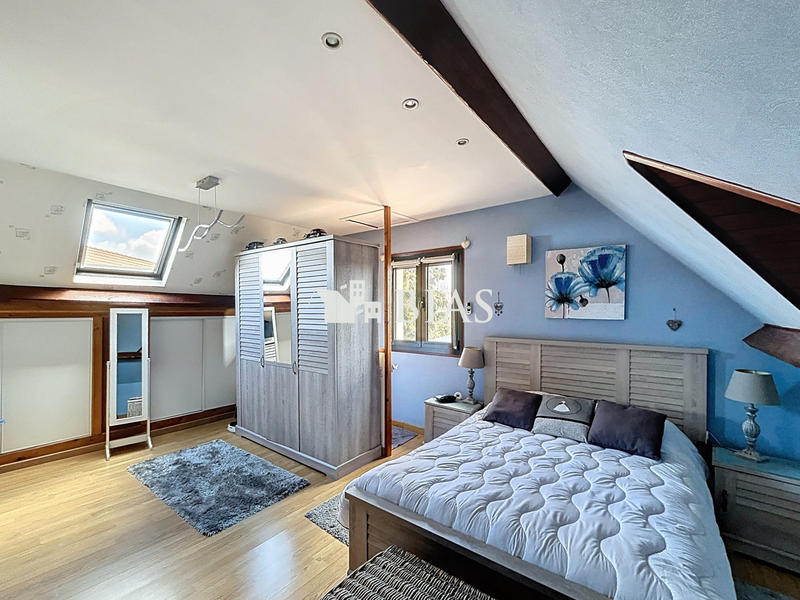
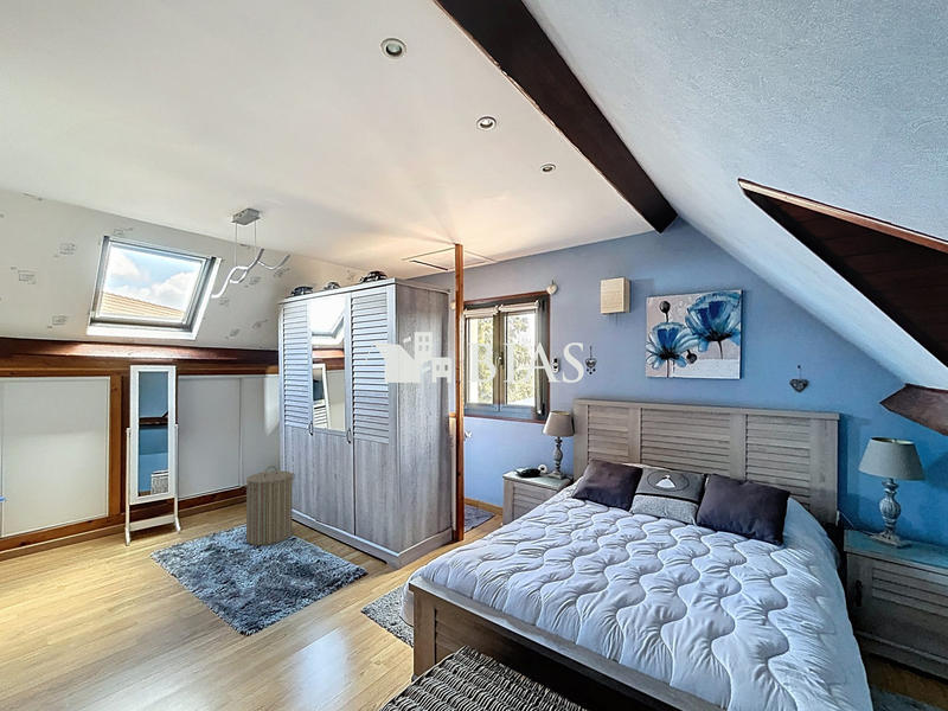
+ laundry hamper (269, 501)
